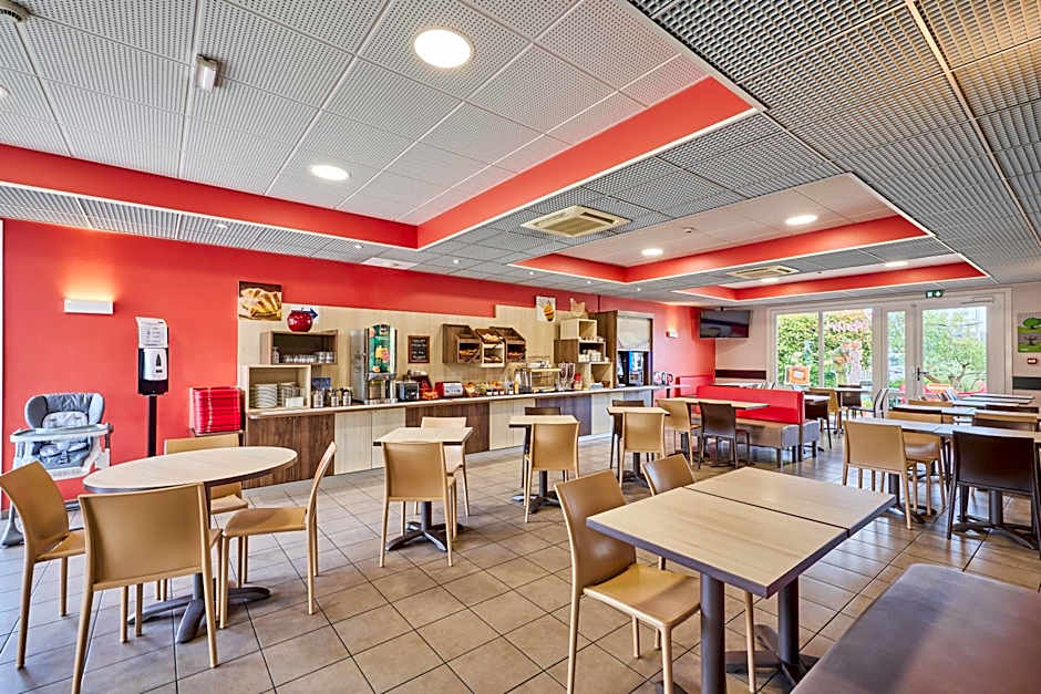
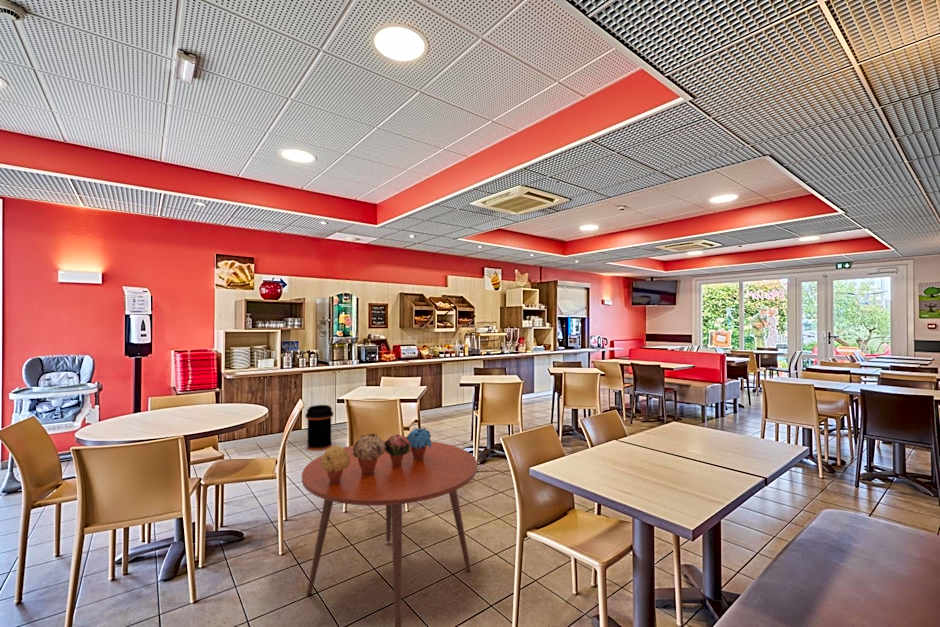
+ trash can (319, 427)
+ dining table (392, 522)
+ potted flower (380, 450)
